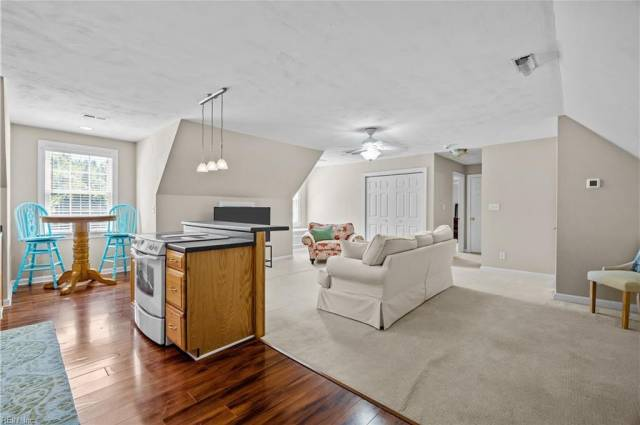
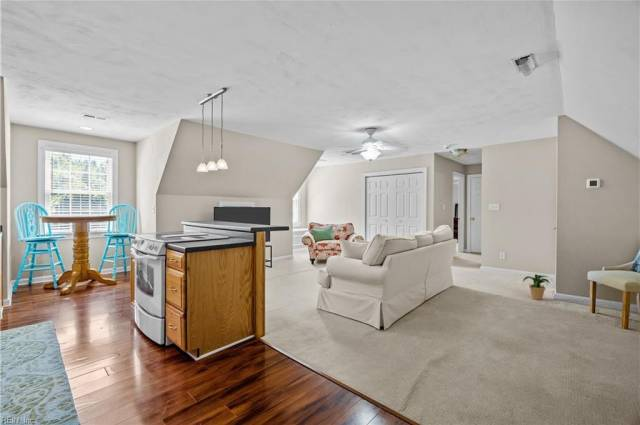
+ potted plant (537, 287)
